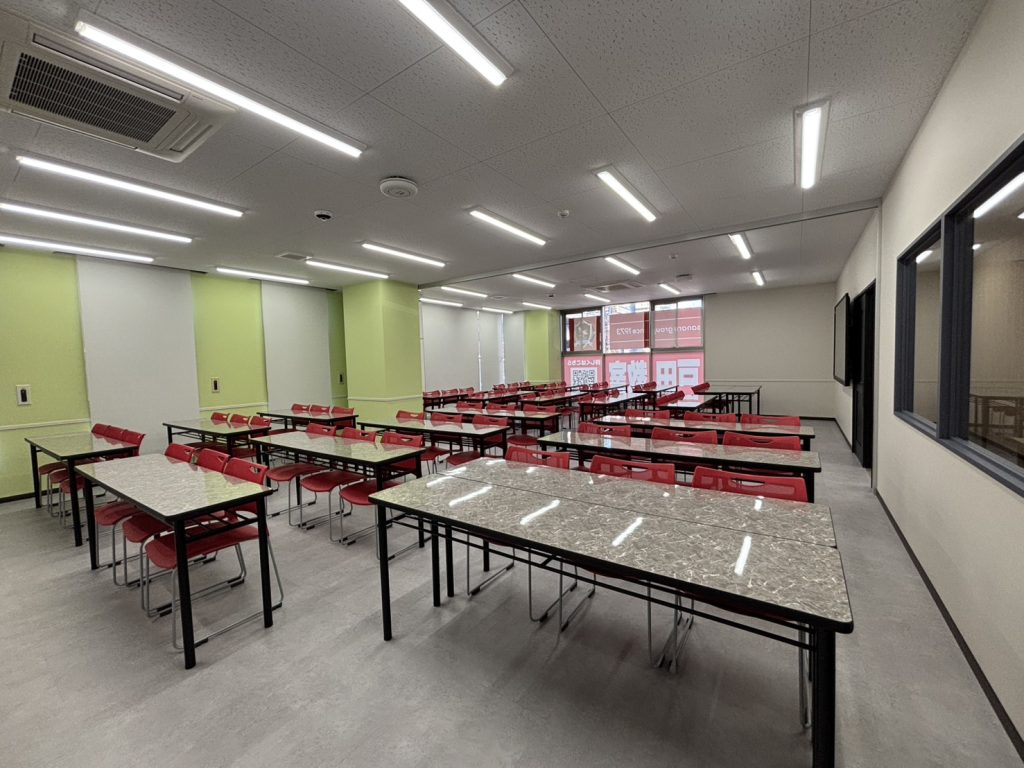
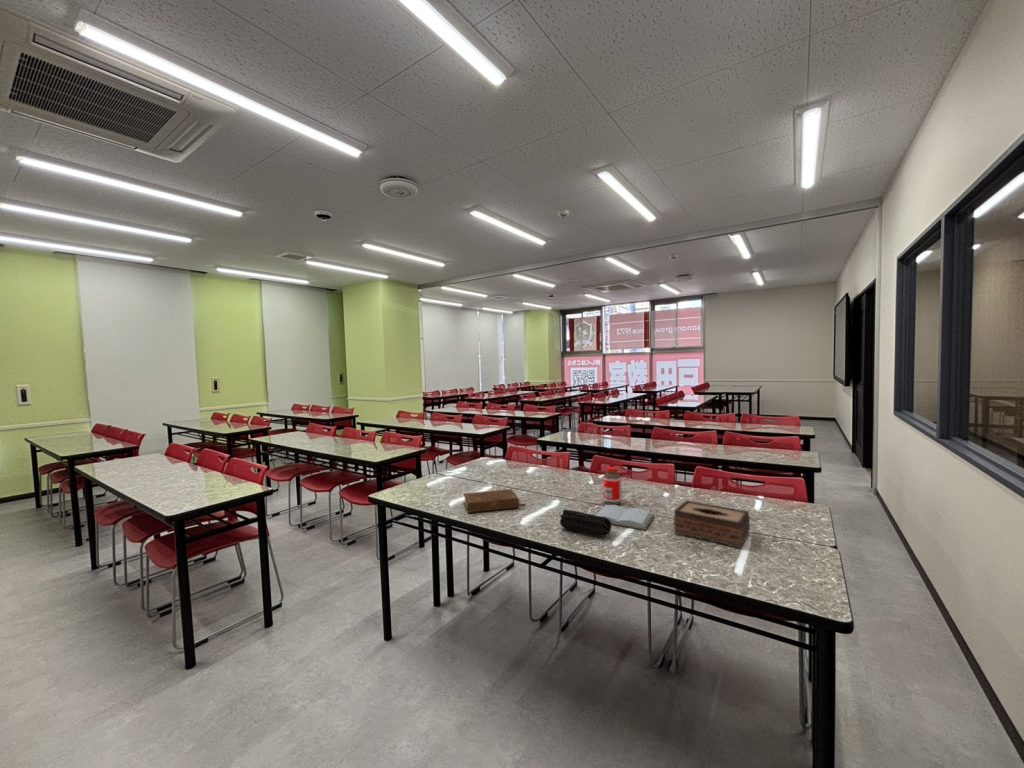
+ book (622, 515)
+ tissue box (711, 522)
+ pencil case (584, 521)
+ bottle (612, 485)
+ book (490, 500)
